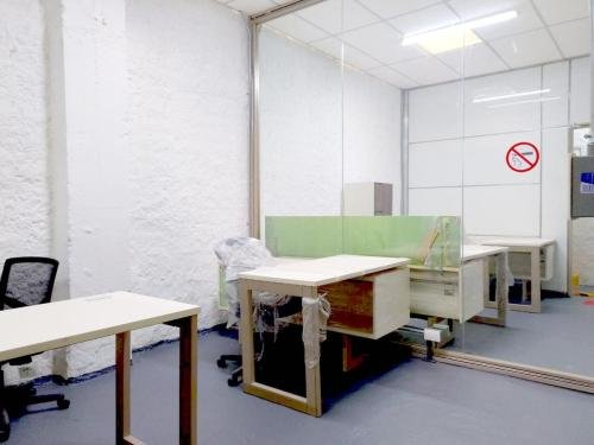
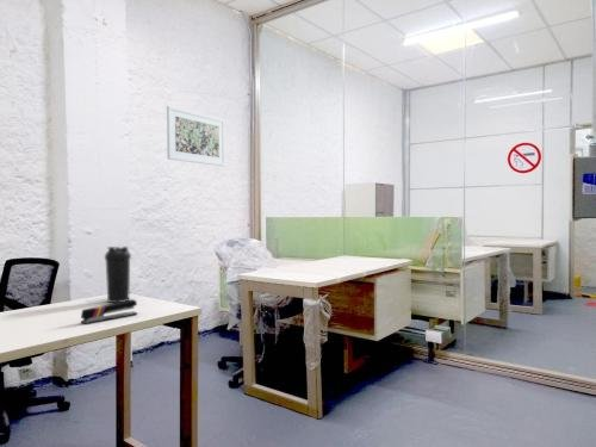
+ water bottle (118, 273)
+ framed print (198, 137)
+ stapler (110, 310)
